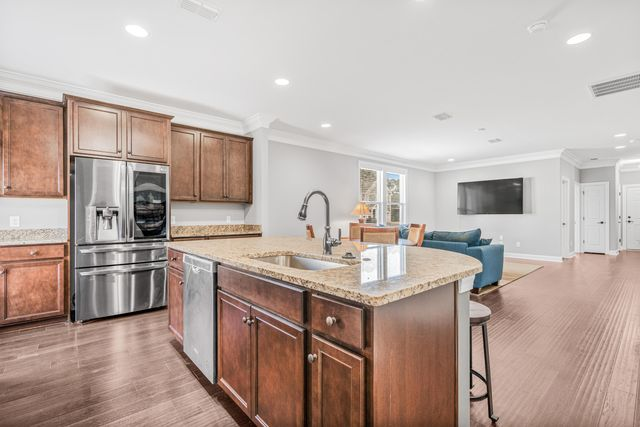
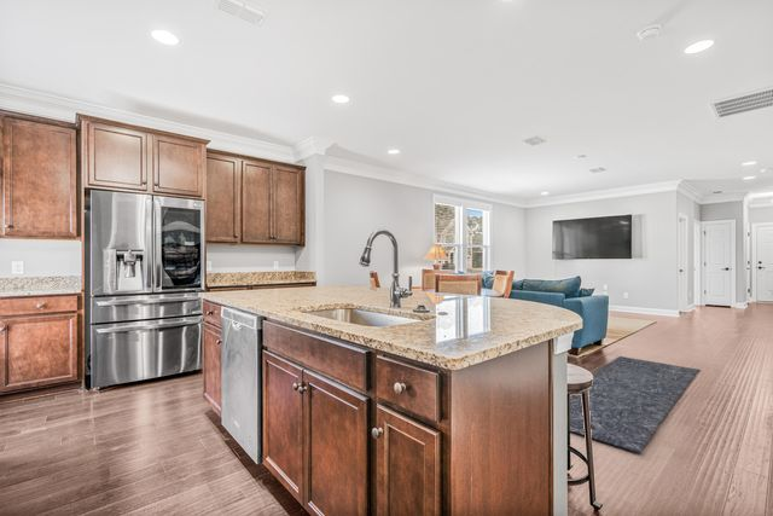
+ rug (626, 388)
